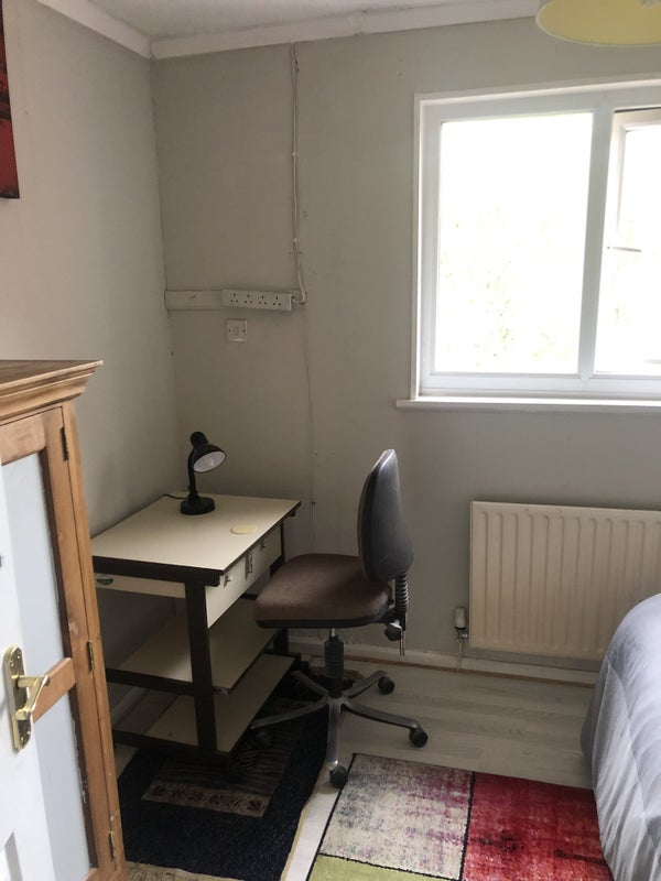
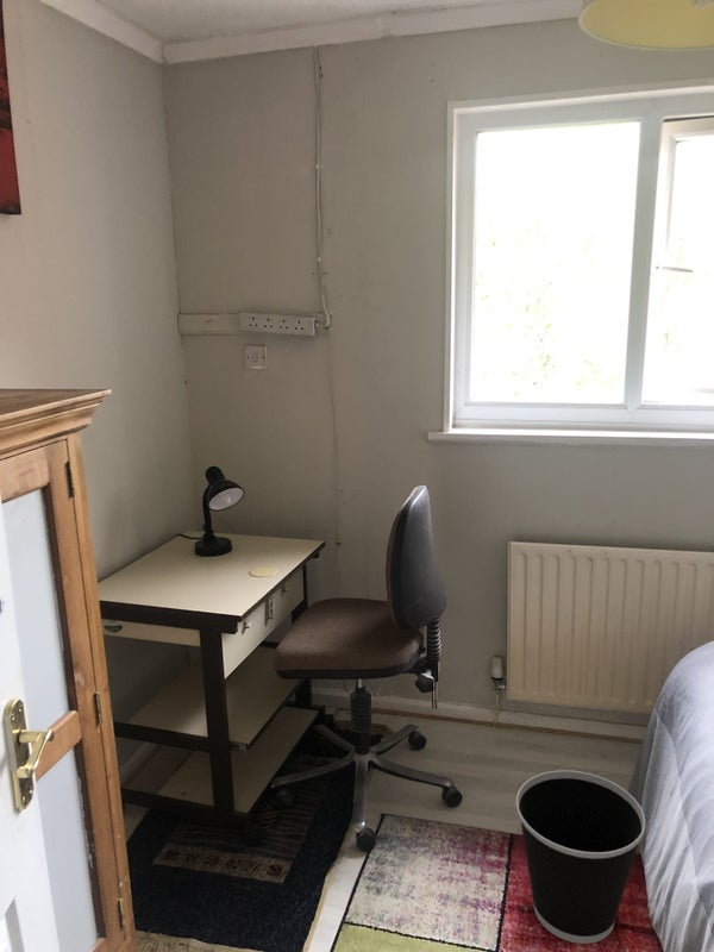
+ wastebasket (576, 860)
